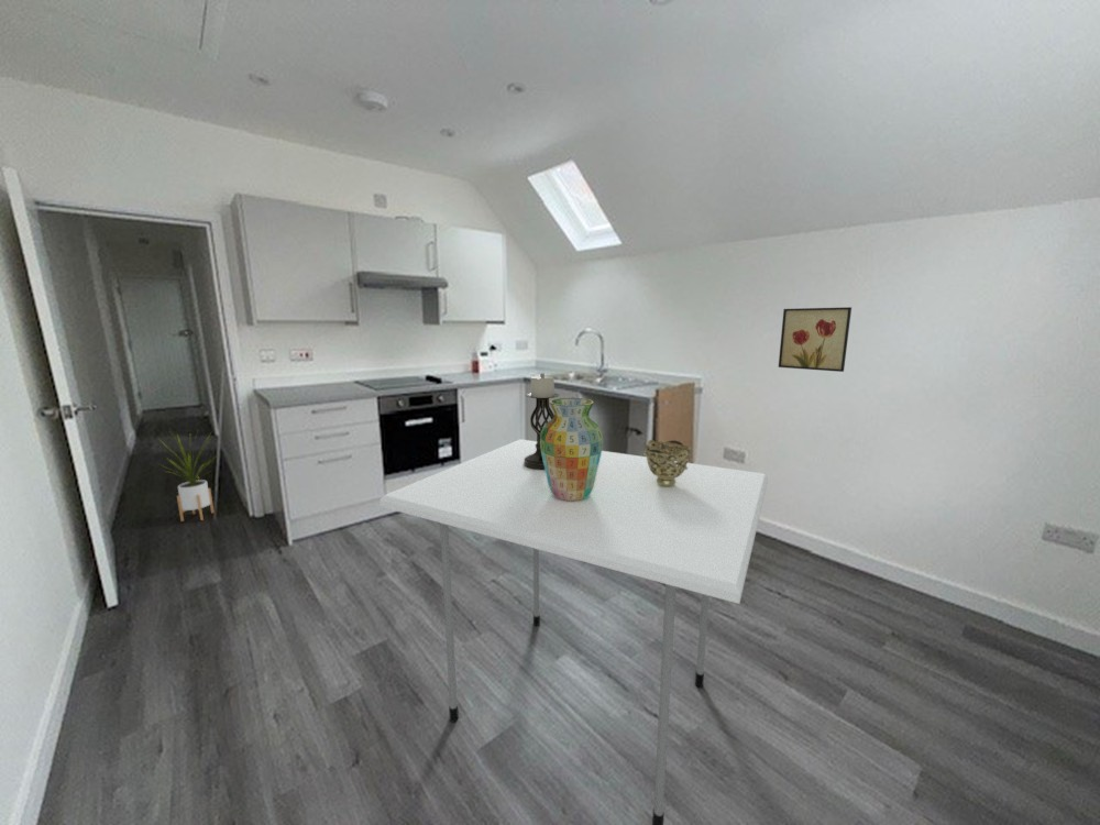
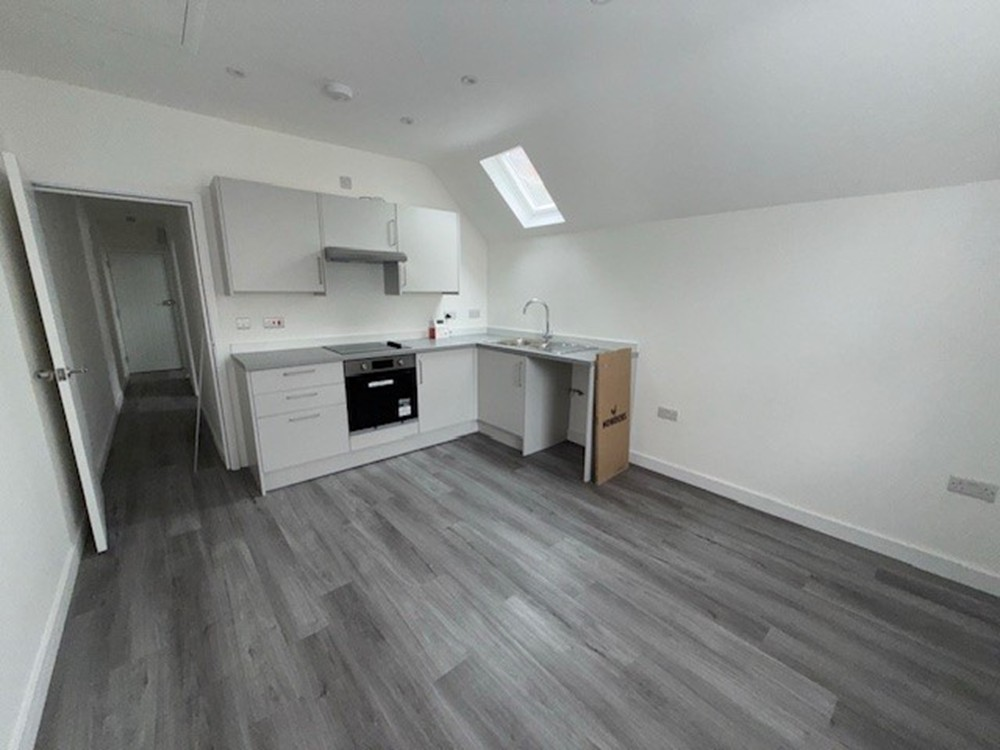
- candle holder (543, 418)
- wall art (813, 339)
- dining table (595, 564)
- vase (571, 448)
- house plant (191, 473)
- decorative bowl (667, 463)
